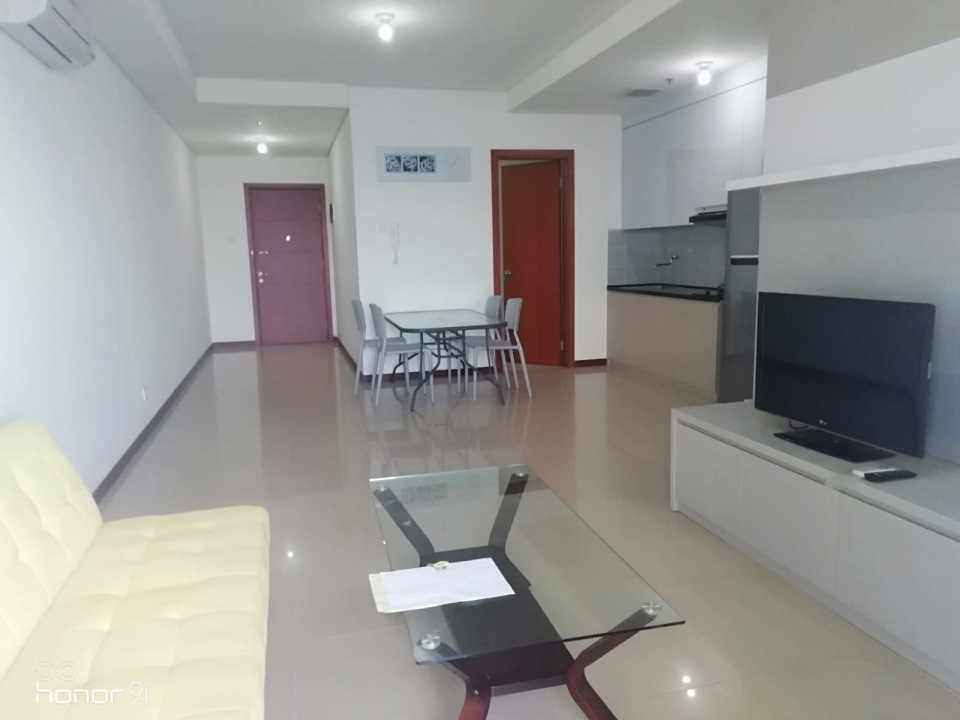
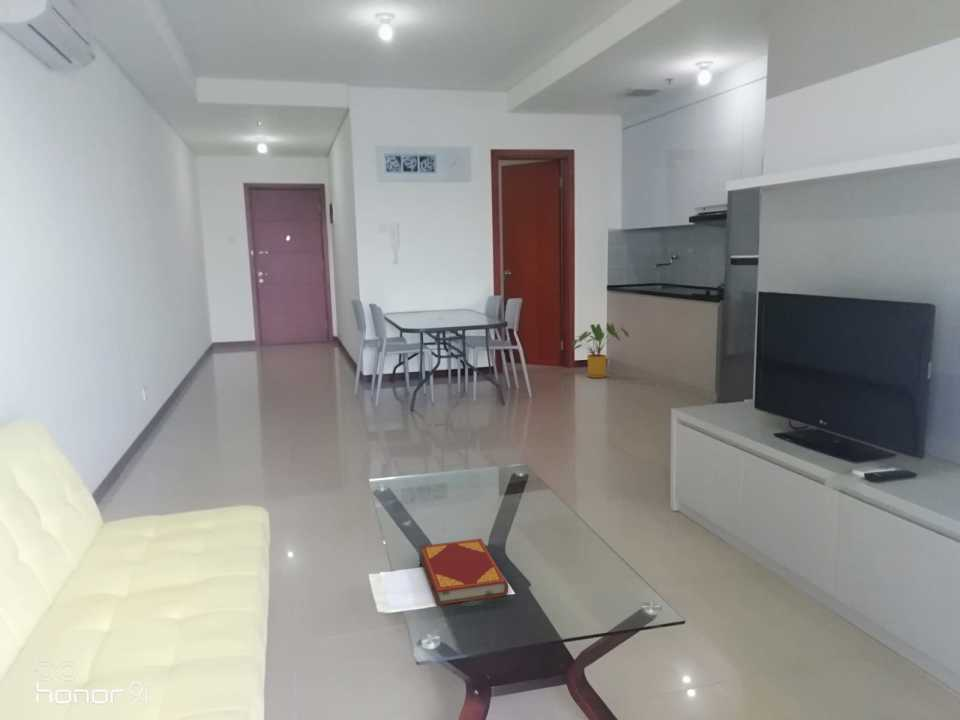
+ hardback book (461, 569)
+ house plant (597, 349)
